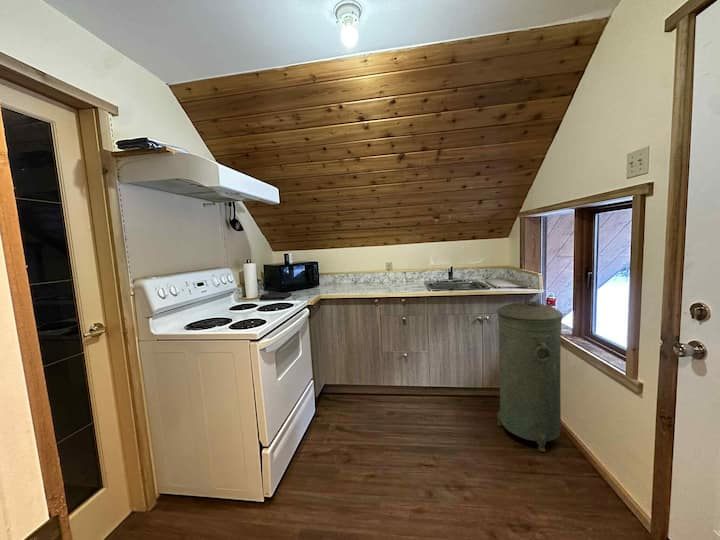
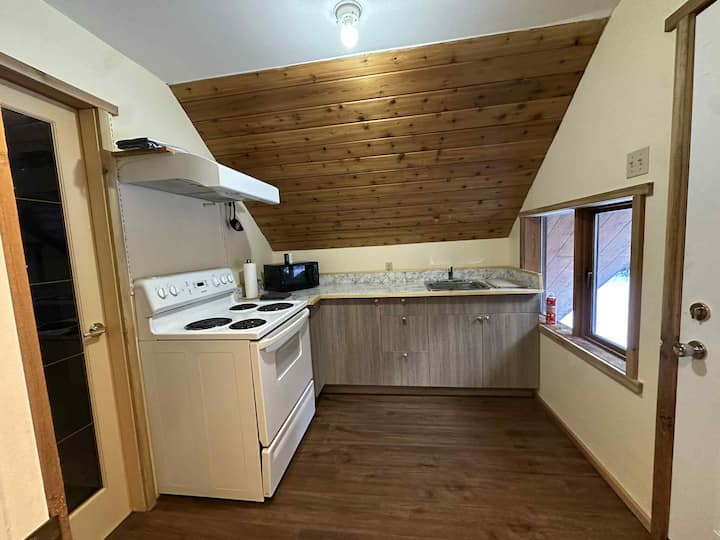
- trash can (528, 368)
